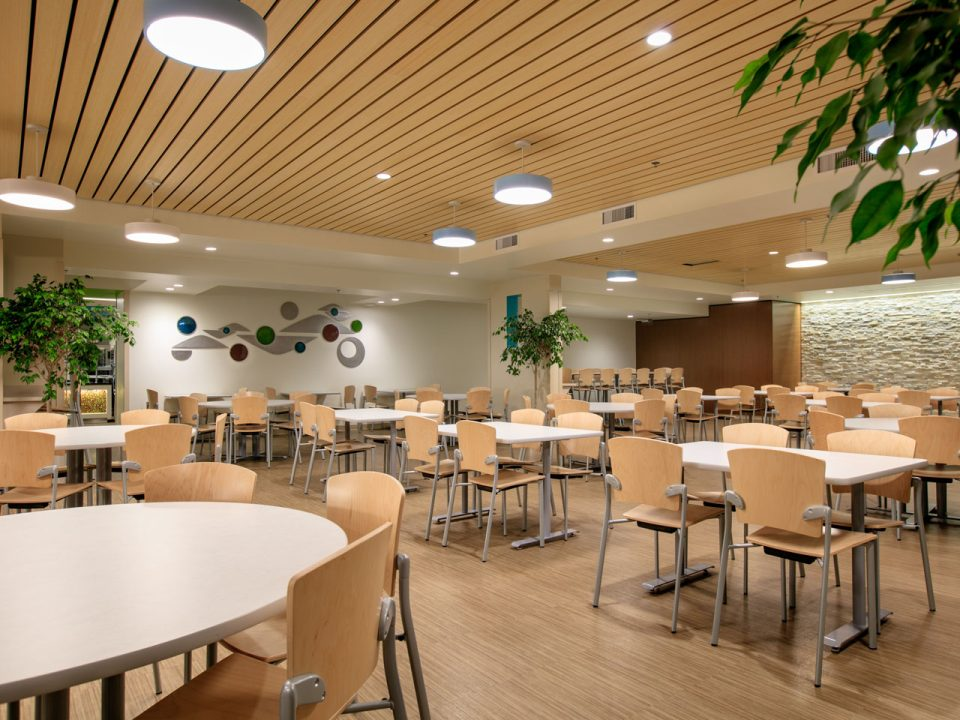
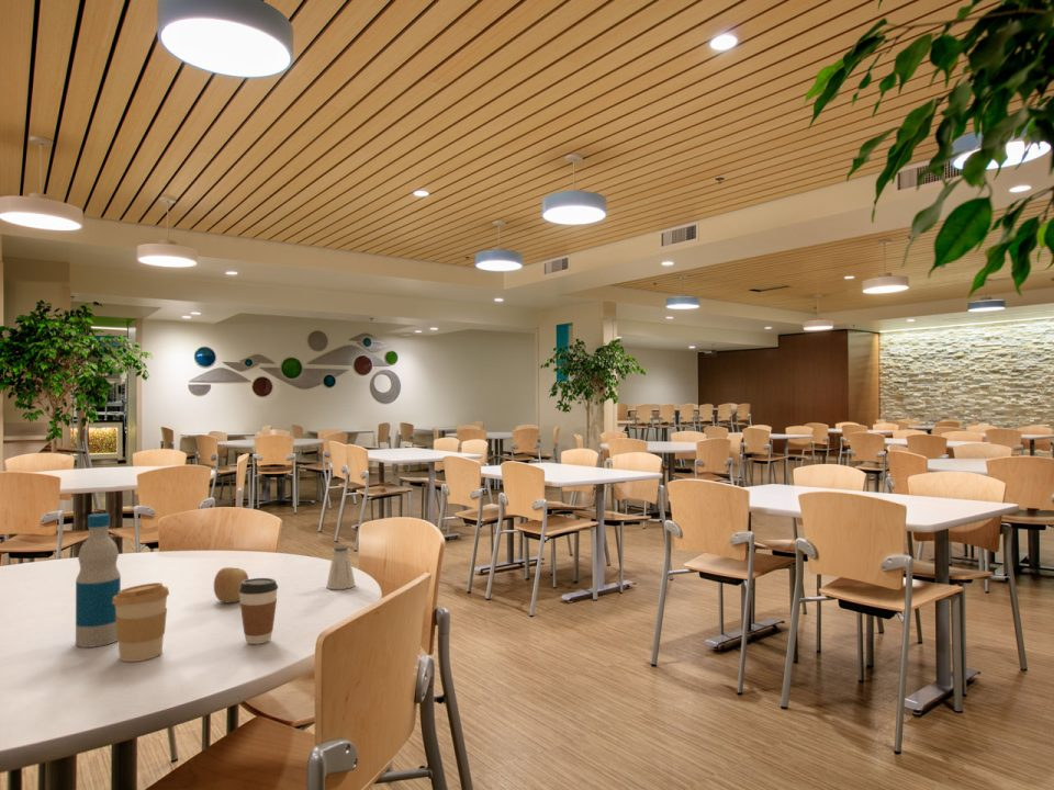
+ bottle (98, 577)
+ apple (231, 584)
+ coffee cup (141, 619)
+ saltshaker (340, 566)
+ coffee cup (258, 610)
